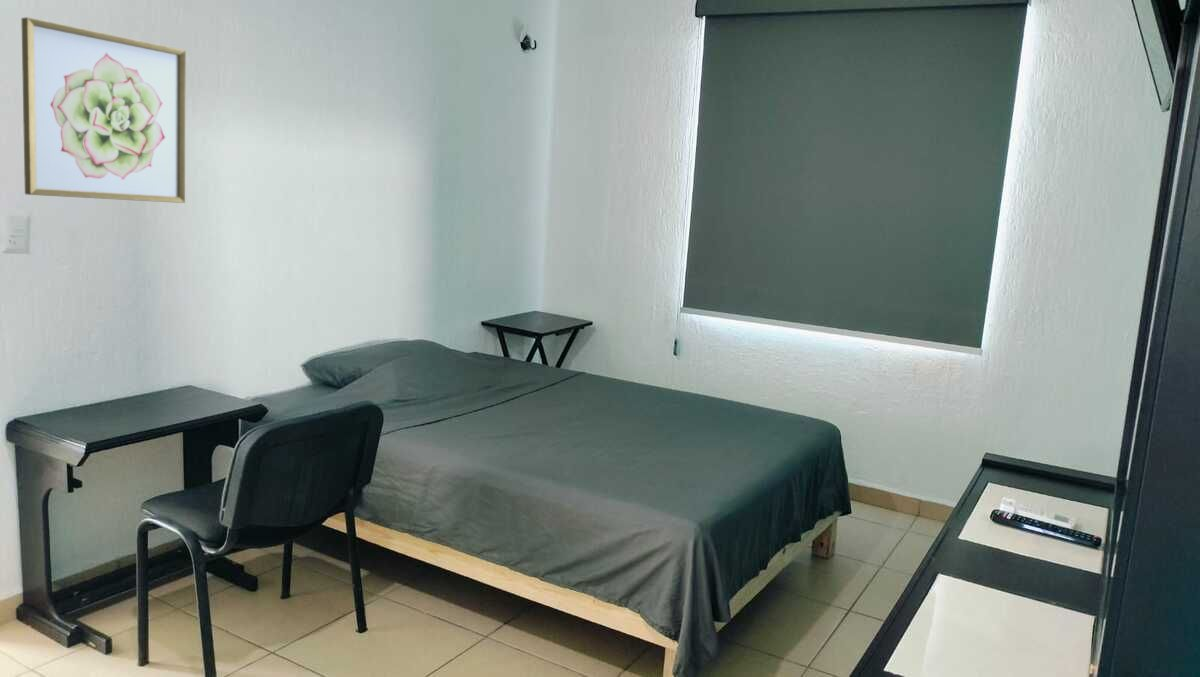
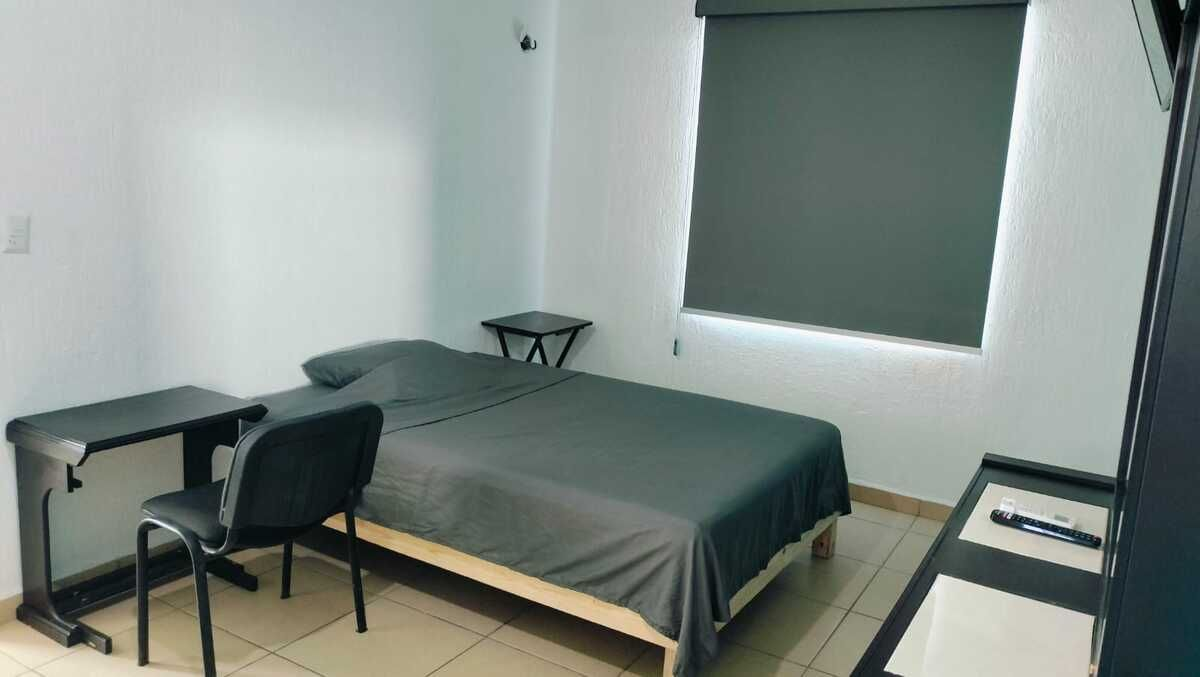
- wall art (110, 118)
